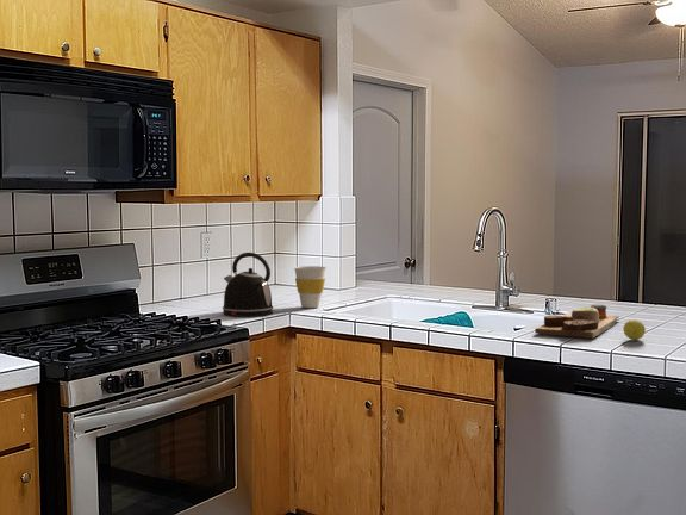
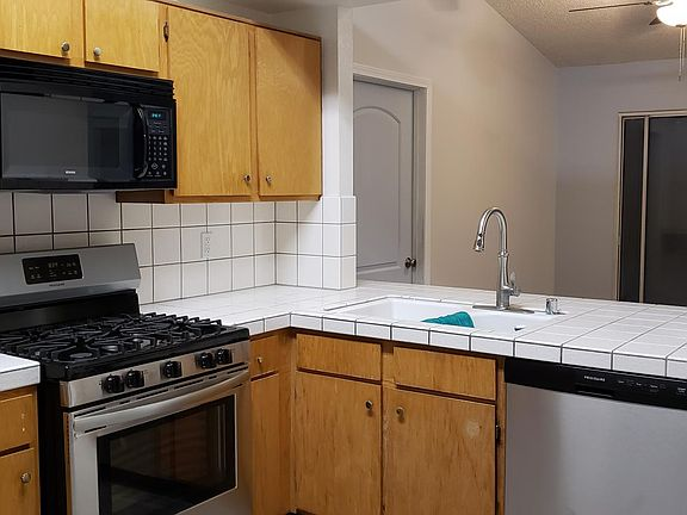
- kettle (248, 283)
- cutting board (578, 317)
- cup (310, 286)
- fruit (634, 329)
